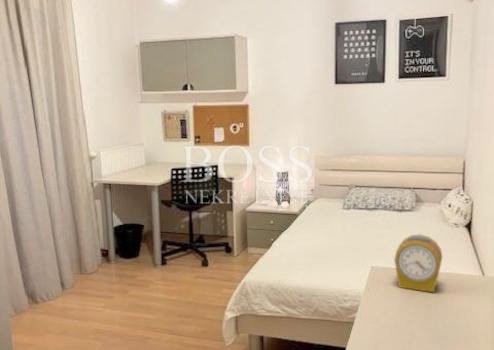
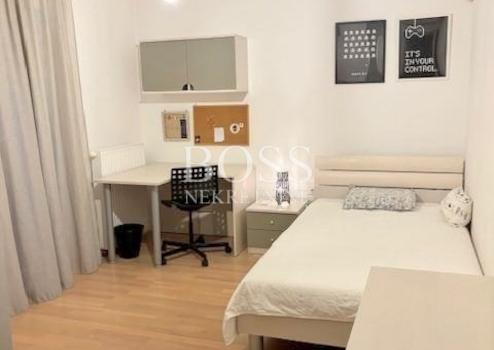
- alarm clock (418, 261)
